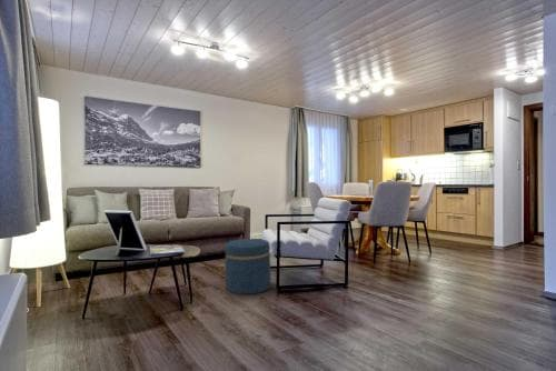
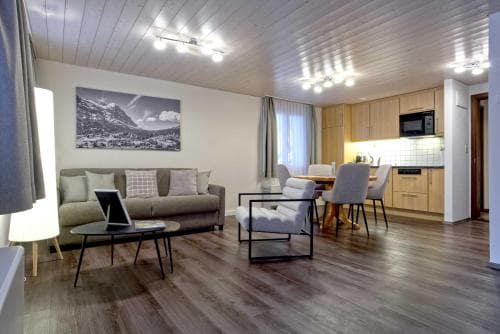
- ottoman (247, 263)
